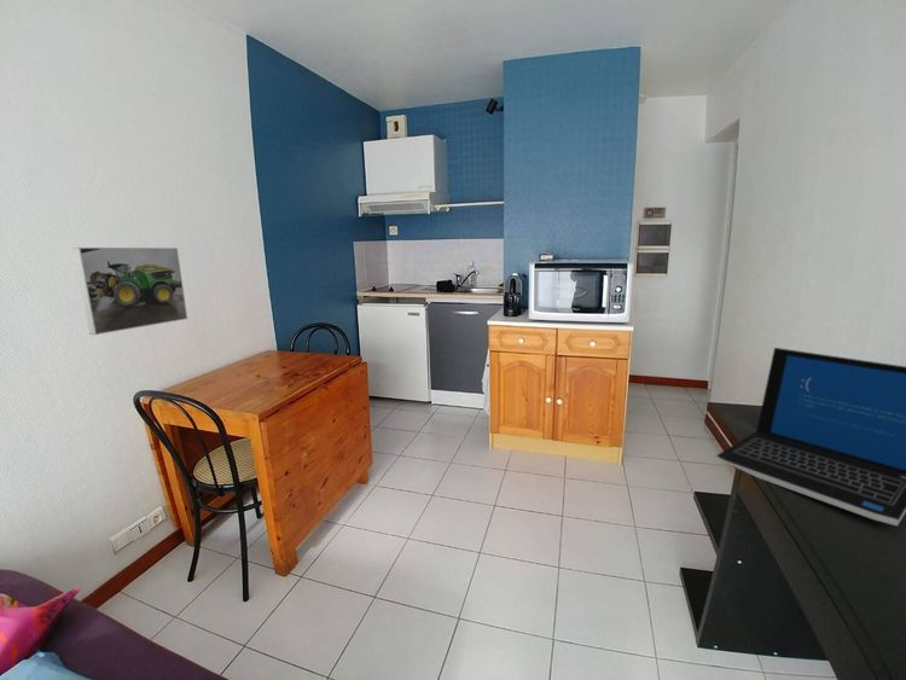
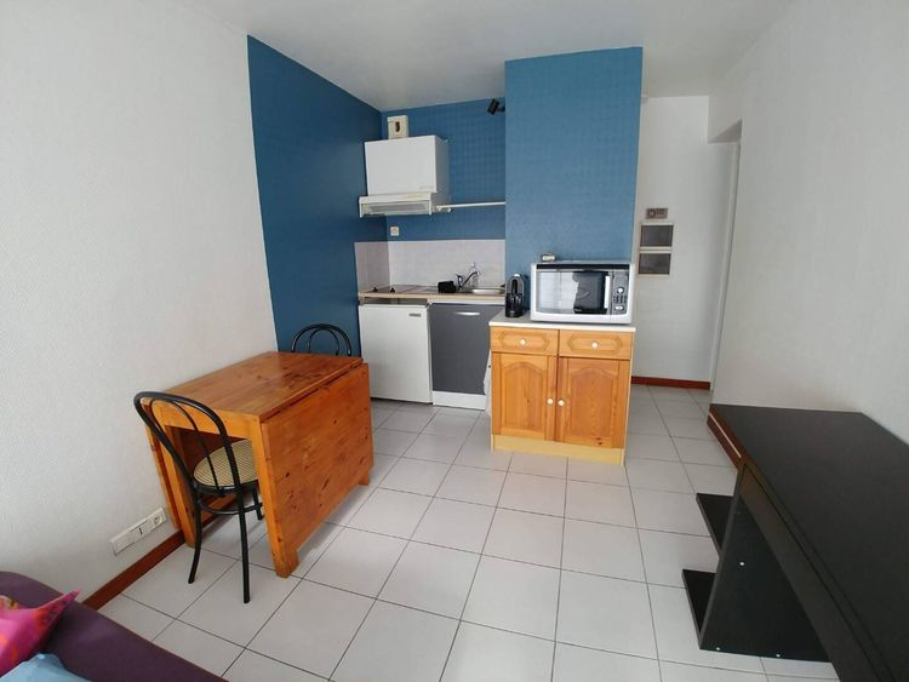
- laptop (824, 420)
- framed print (137, 287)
